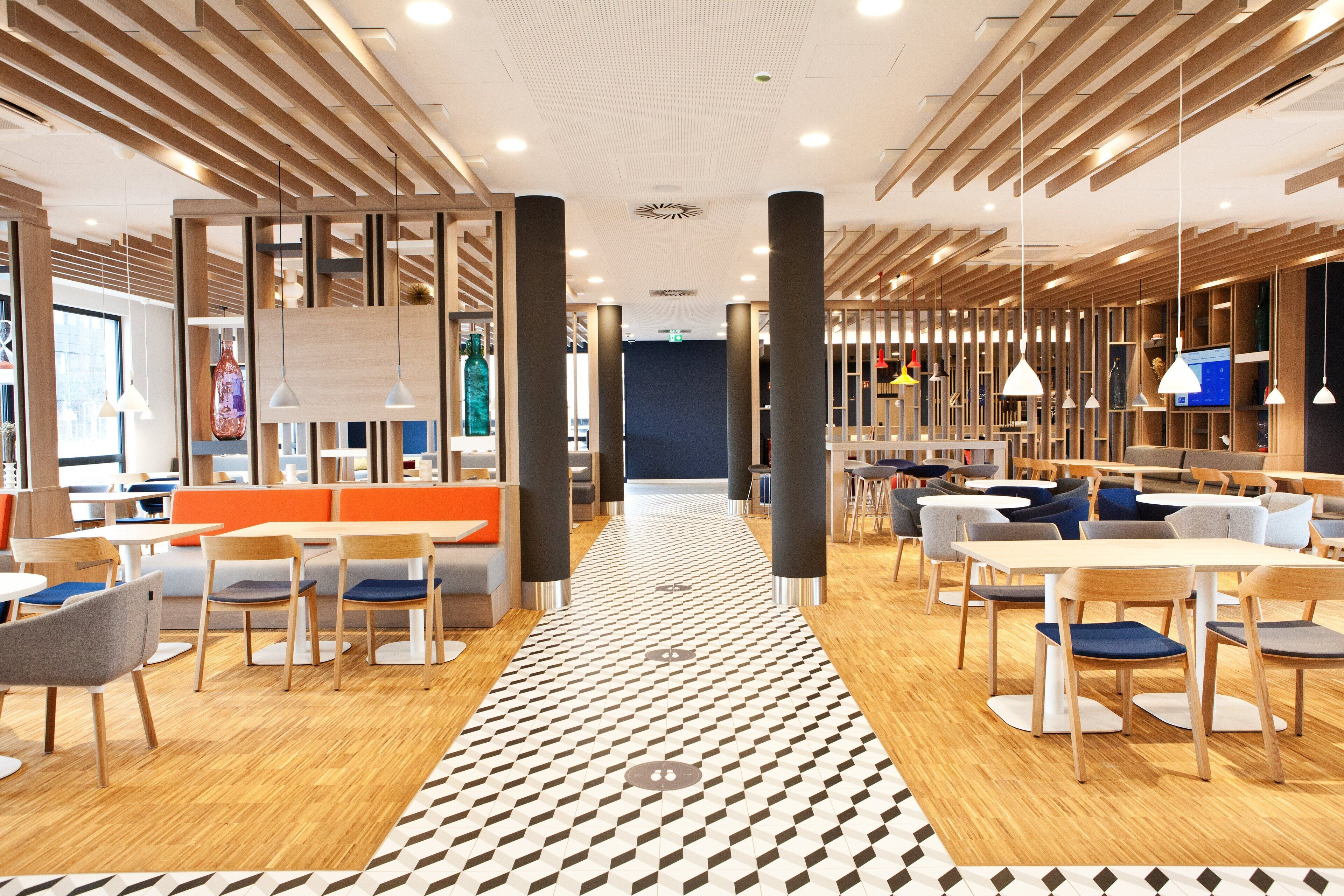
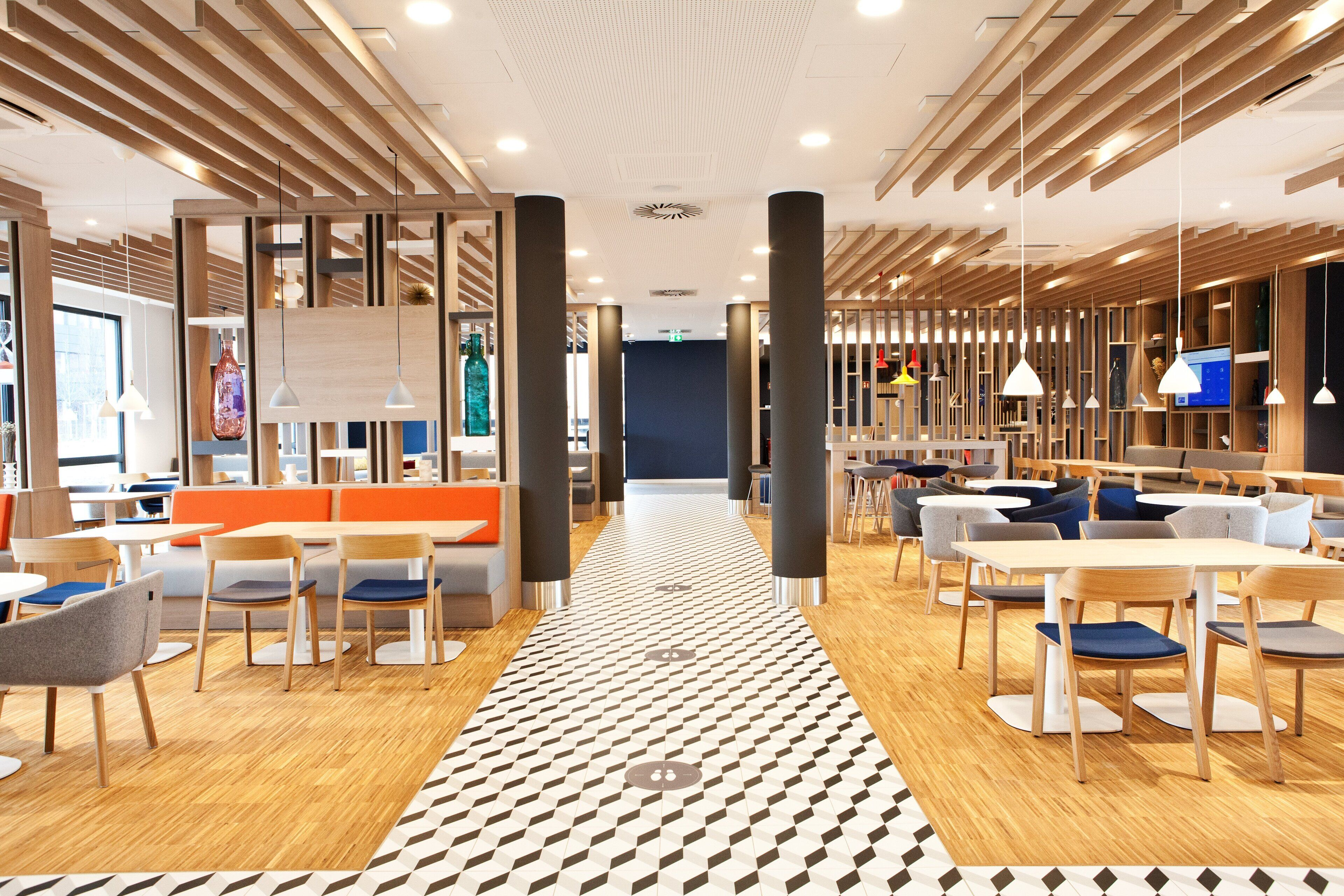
- smoke detector (762, 77)
